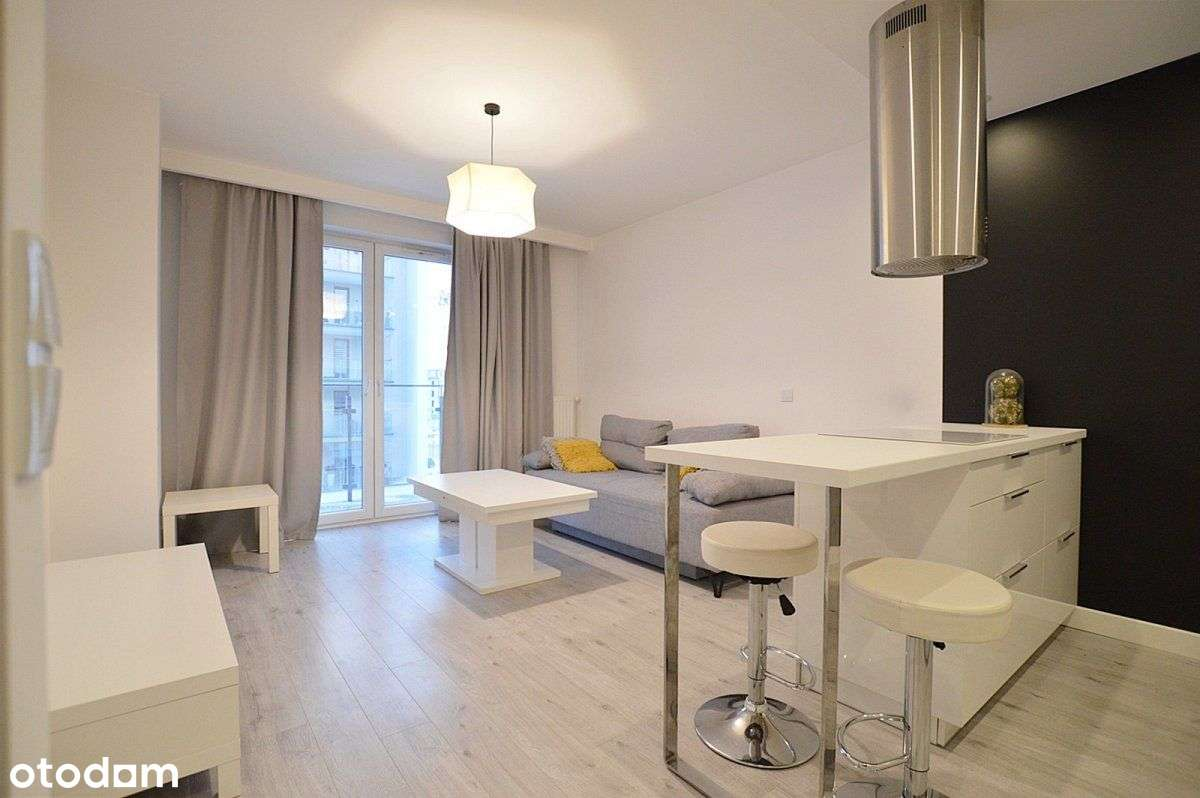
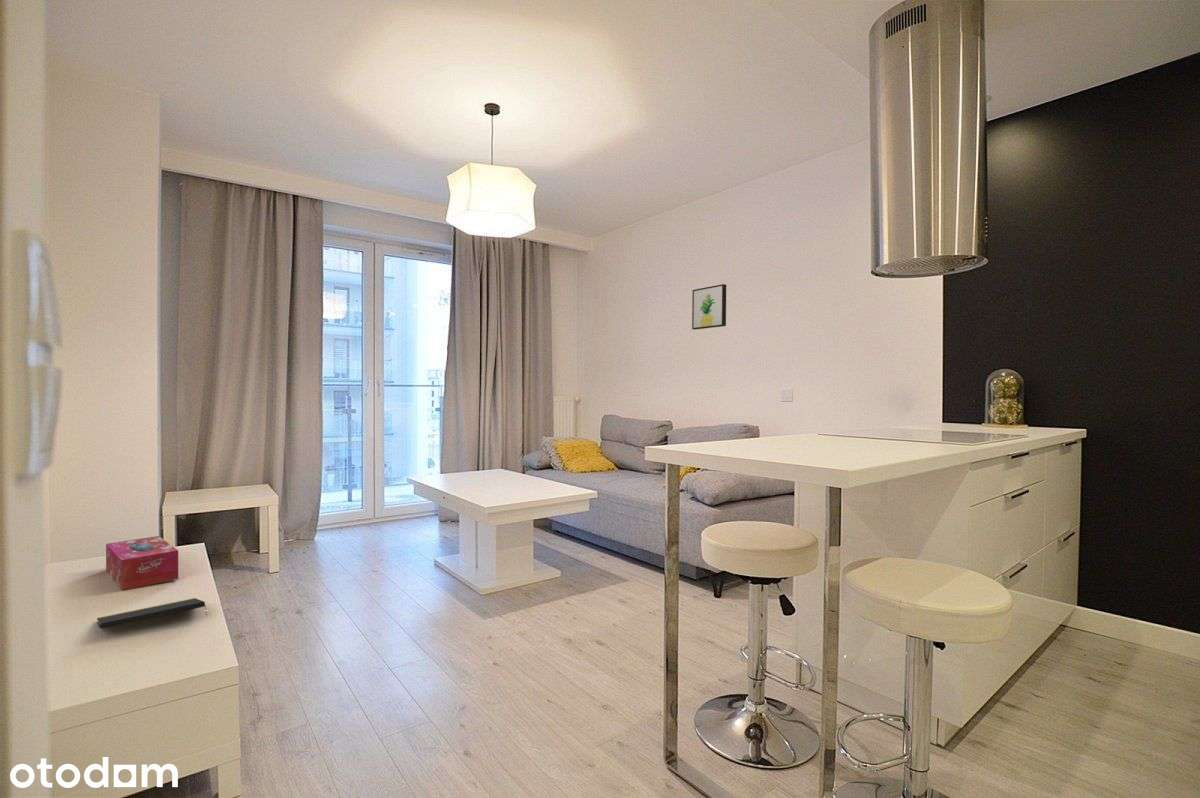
+ notepad (151, 612)
+ wall art (708, 307)
+ tissue box (141, 561)
